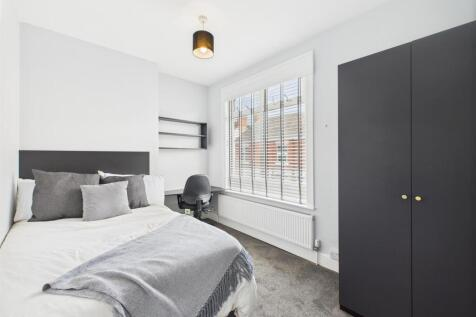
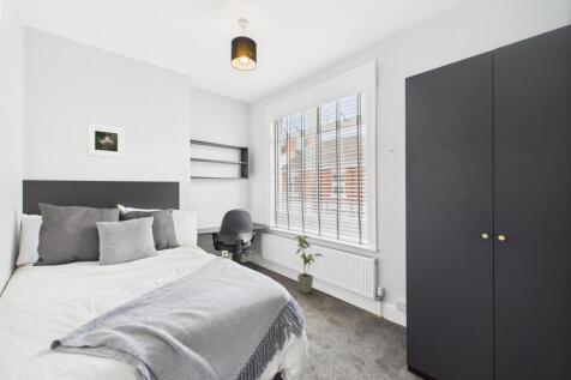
+ house plant (306, 264)
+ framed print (106, 141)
